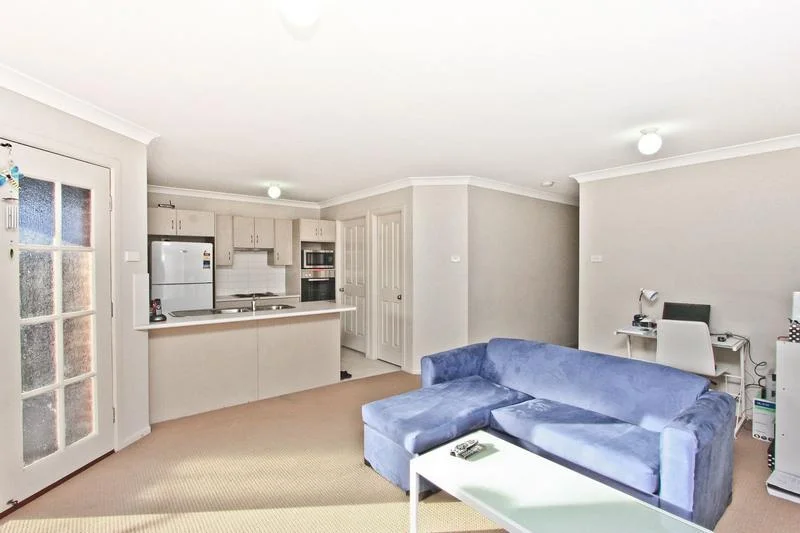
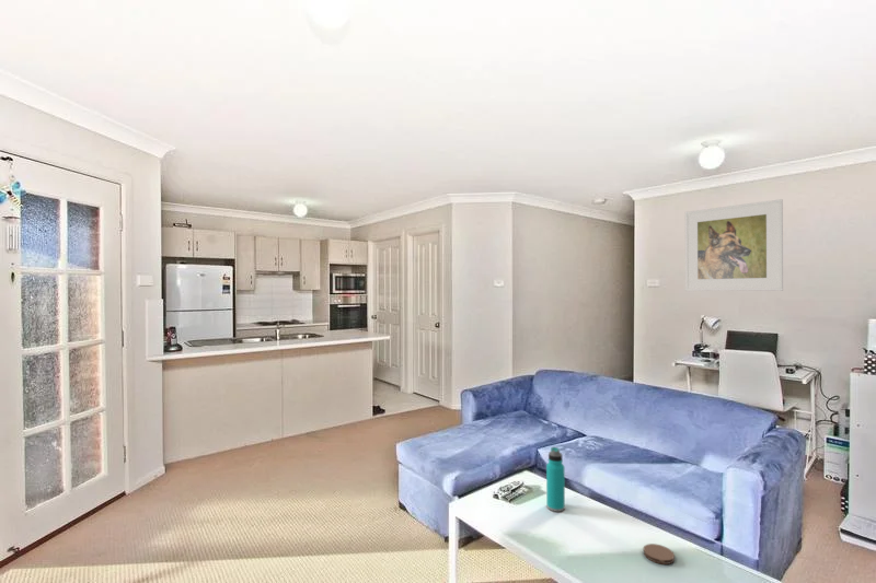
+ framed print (730, 248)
+ water bottle (555, 478)
+ coaster (658, 553)
